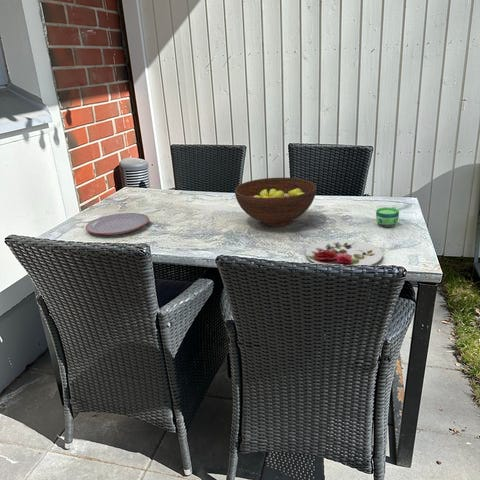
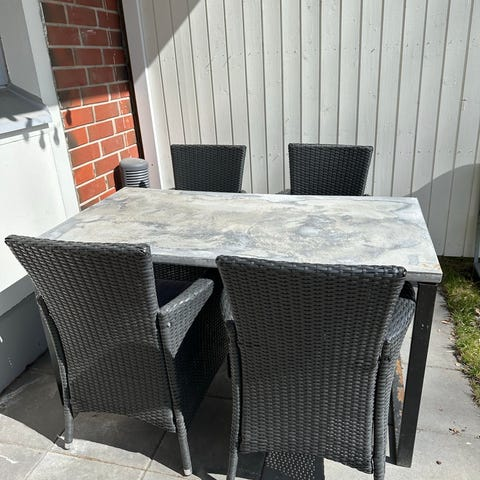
- cup (387, 216)
- plate (343, 252)
- plate (118, 224)
- fruit bowl (275, 205)
